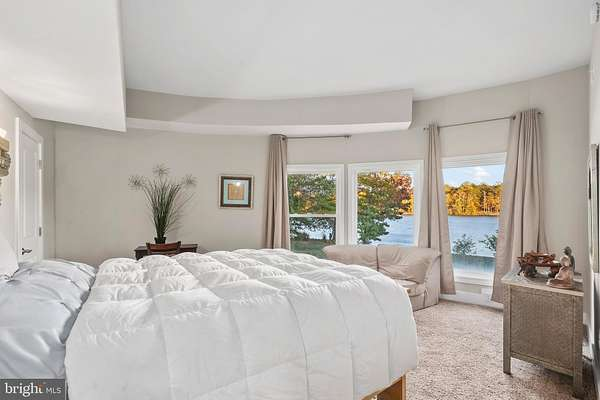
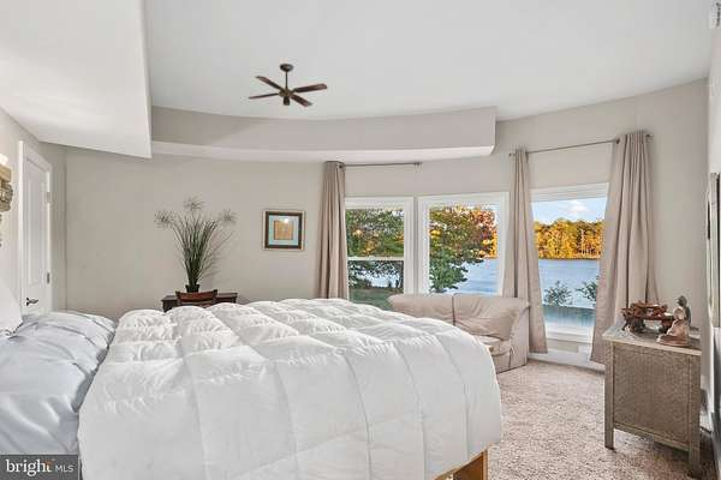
+ ceiling fan (286, 85)
